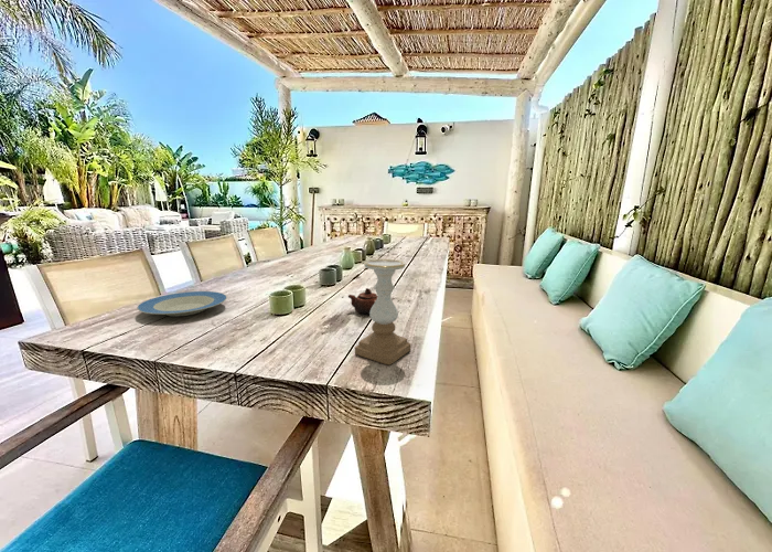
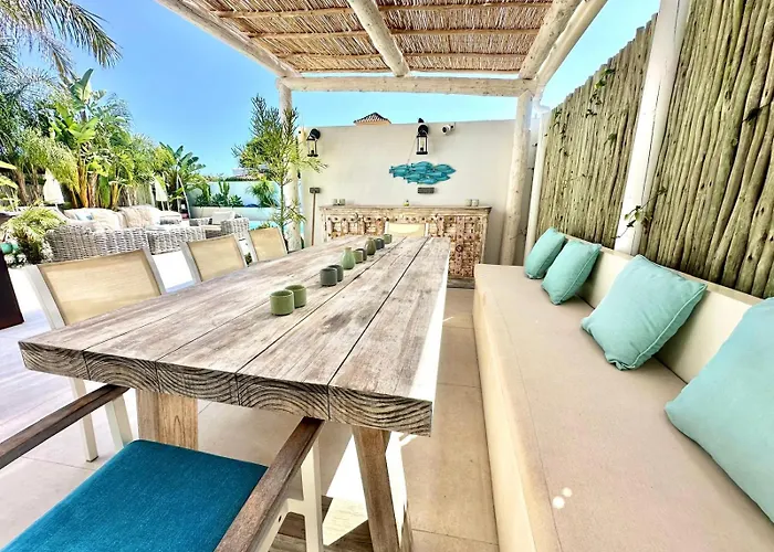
- candle holder (384, 308)
- plate (184, 305)
- teapot (368, 299)
